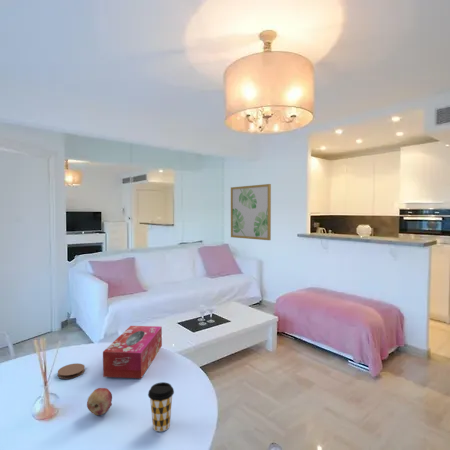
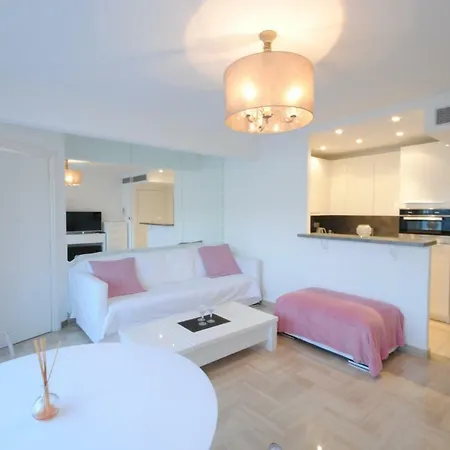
- tissue box (135, 349)
- coffee cup (161, 406)
- wall art (249, 212)
- fruit (100, 401)
- coaster (71, 370)
